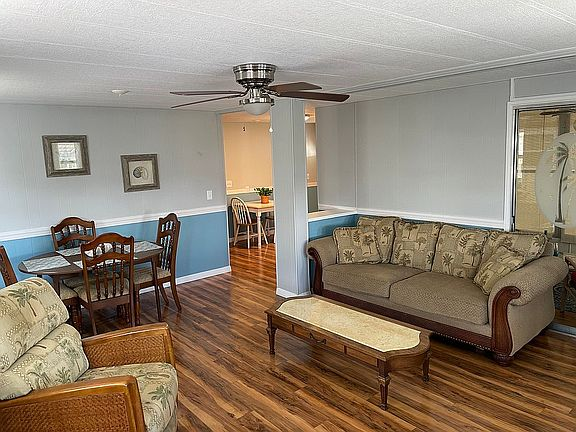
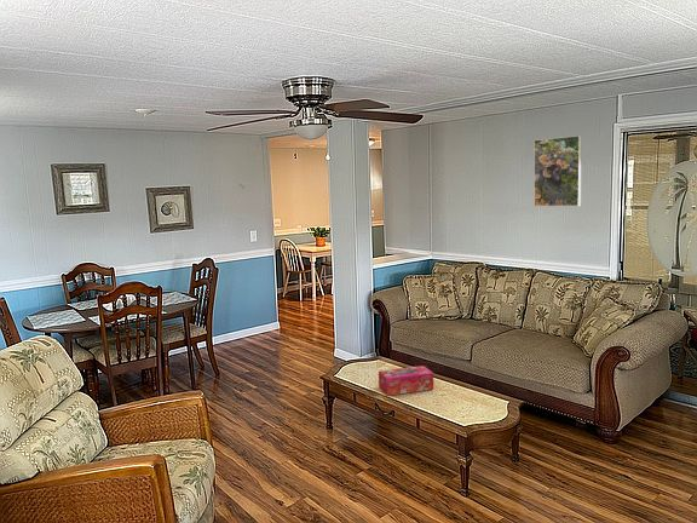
+ tissue box (405, 380)
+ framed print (557, 172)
